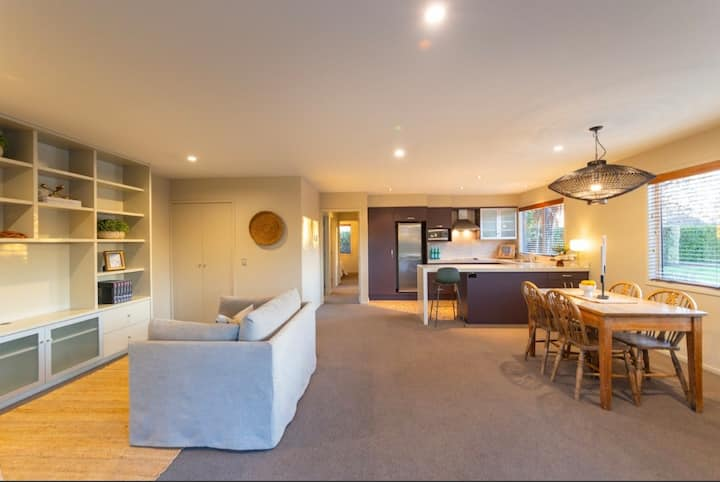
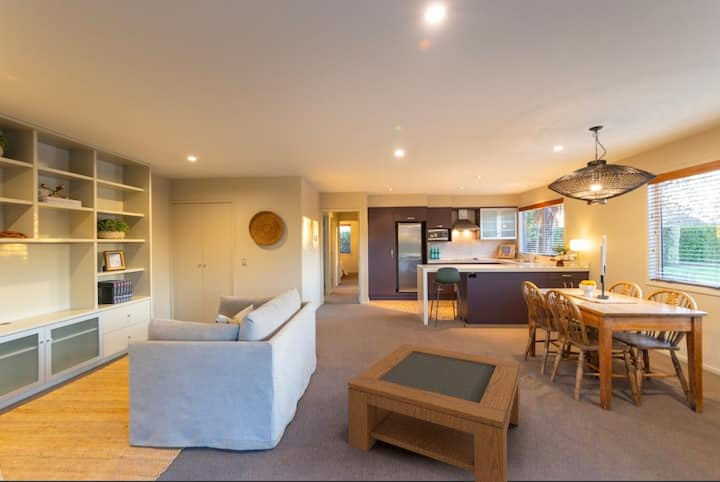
+ coffee table (440, 400)
